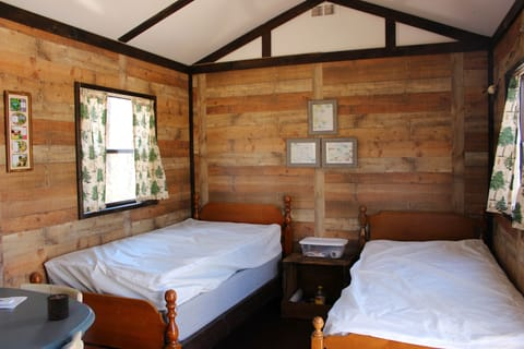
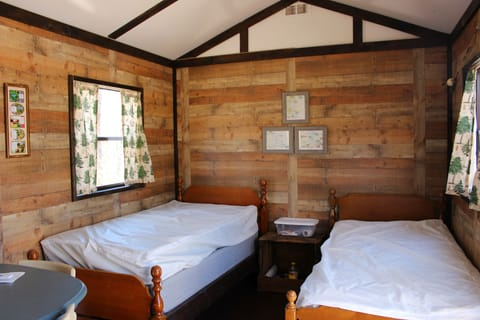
- candle (58, 301)
